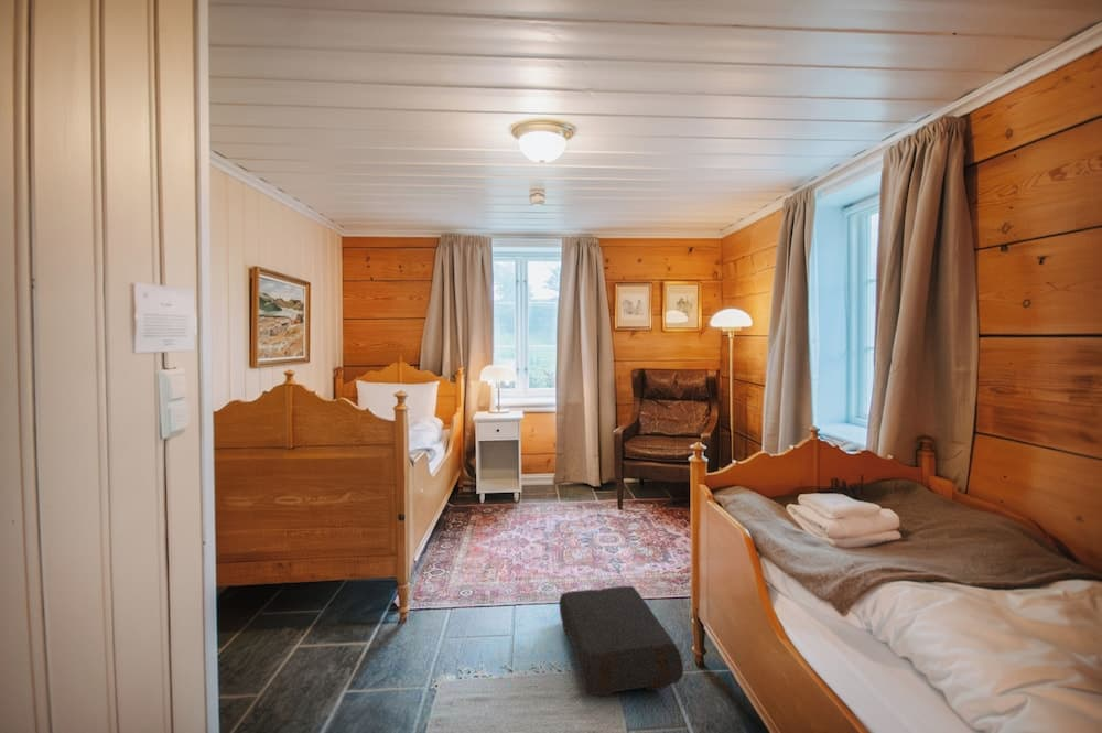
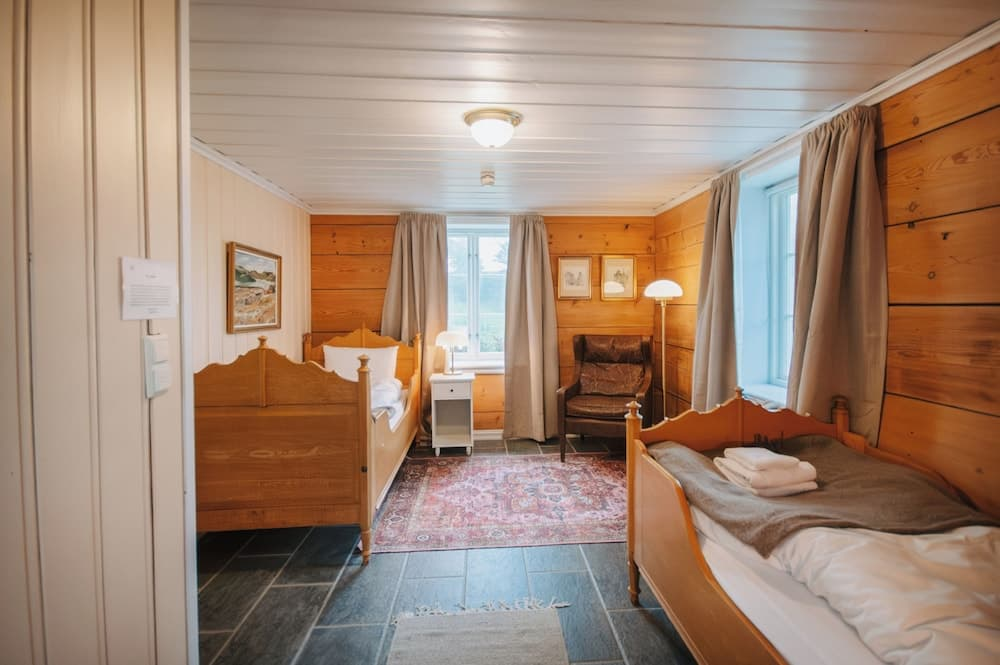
- shoulder bag (611, 634)
